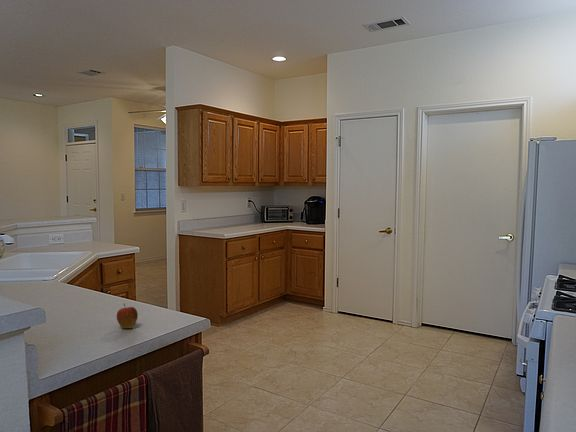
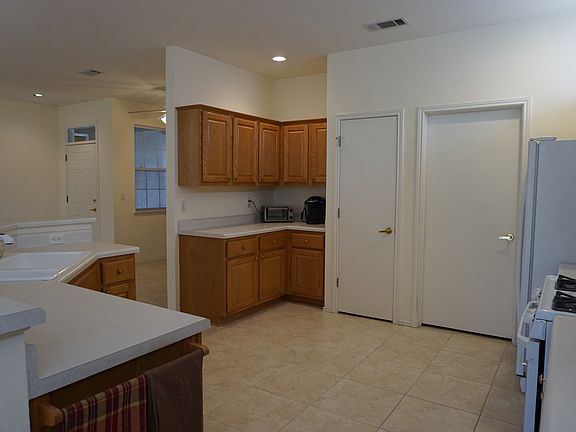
- fruit (127, 315)
